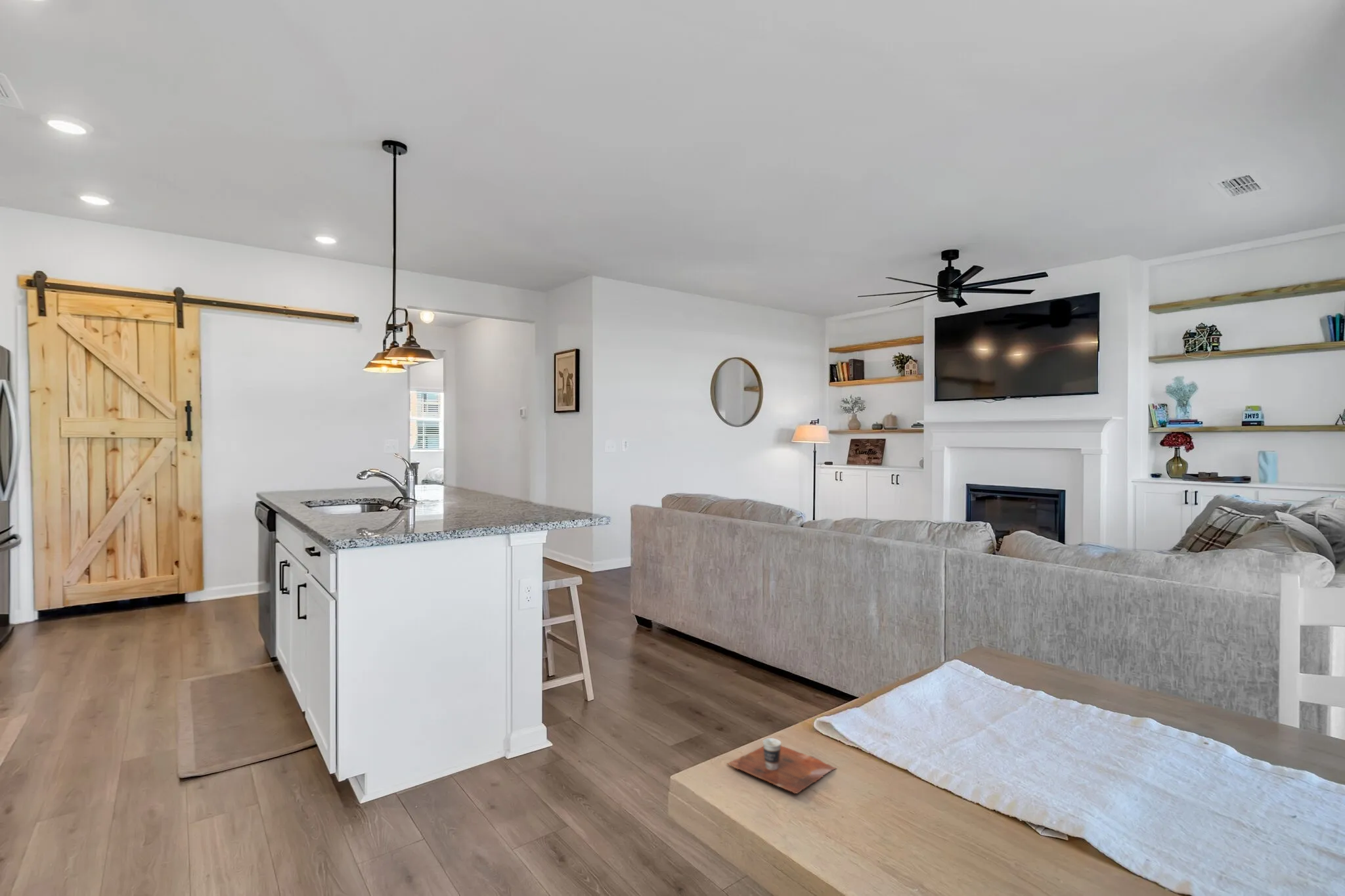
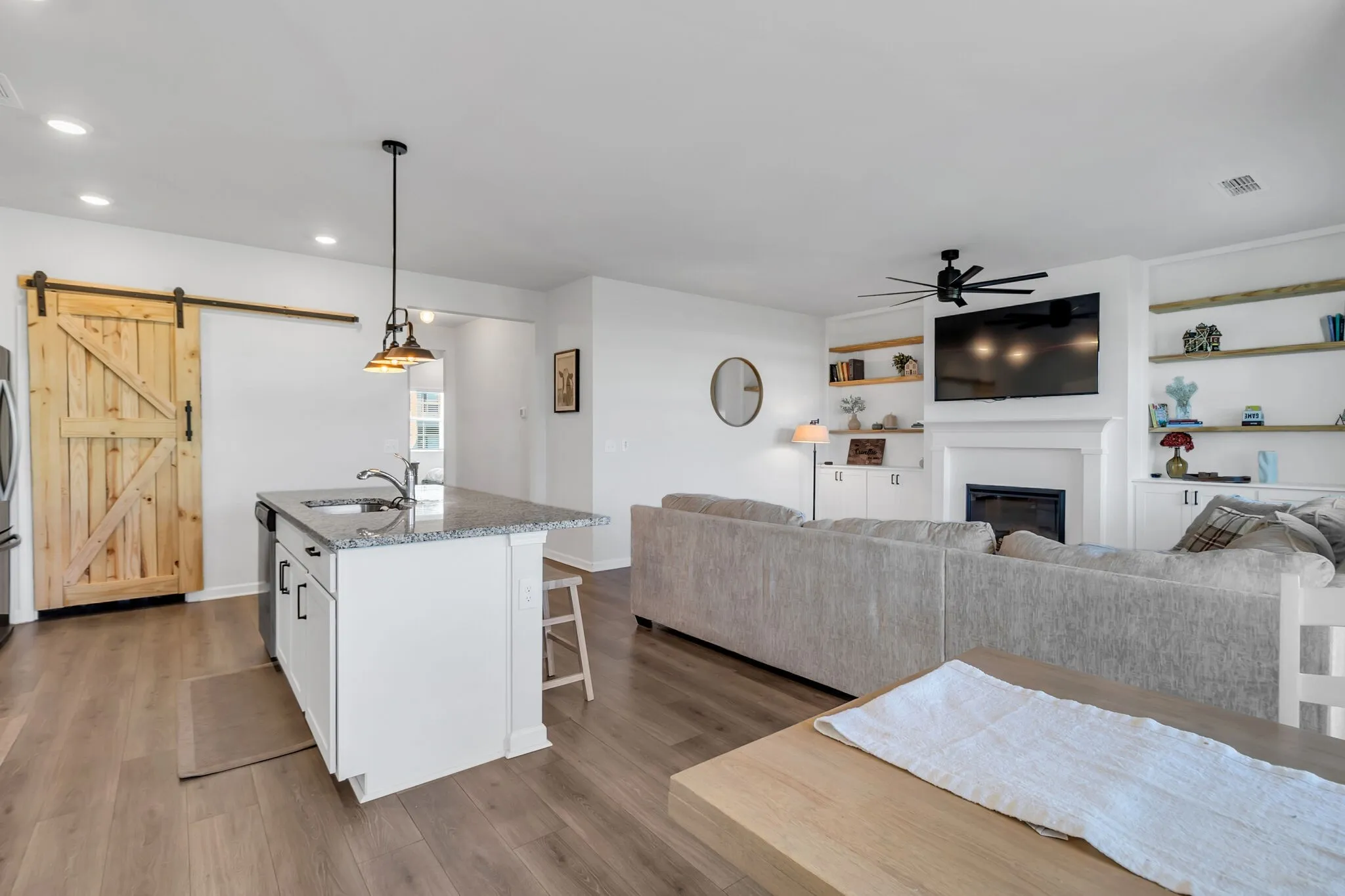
- cup (782, 754)
